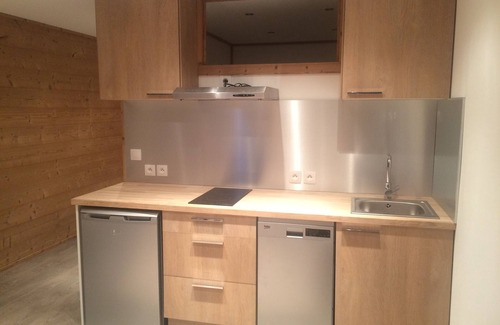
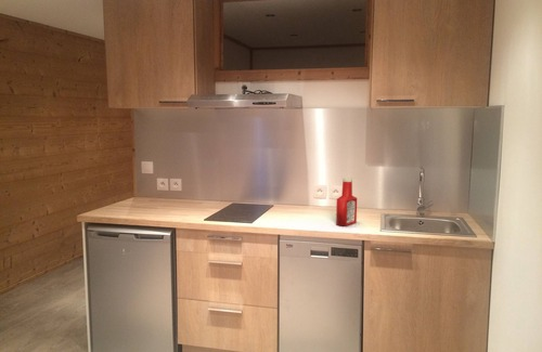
+ soap bottle (347, 200)
